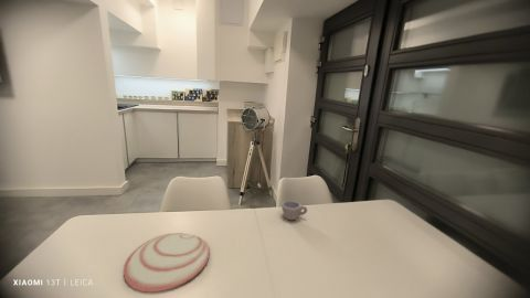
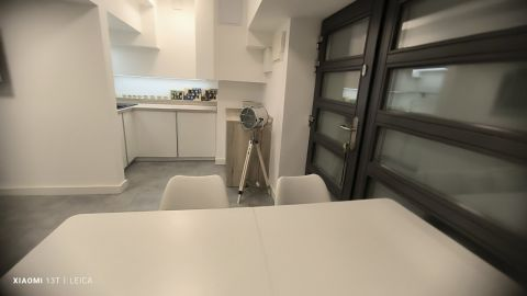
- plate (169, 255)
- cup (294, 211)
